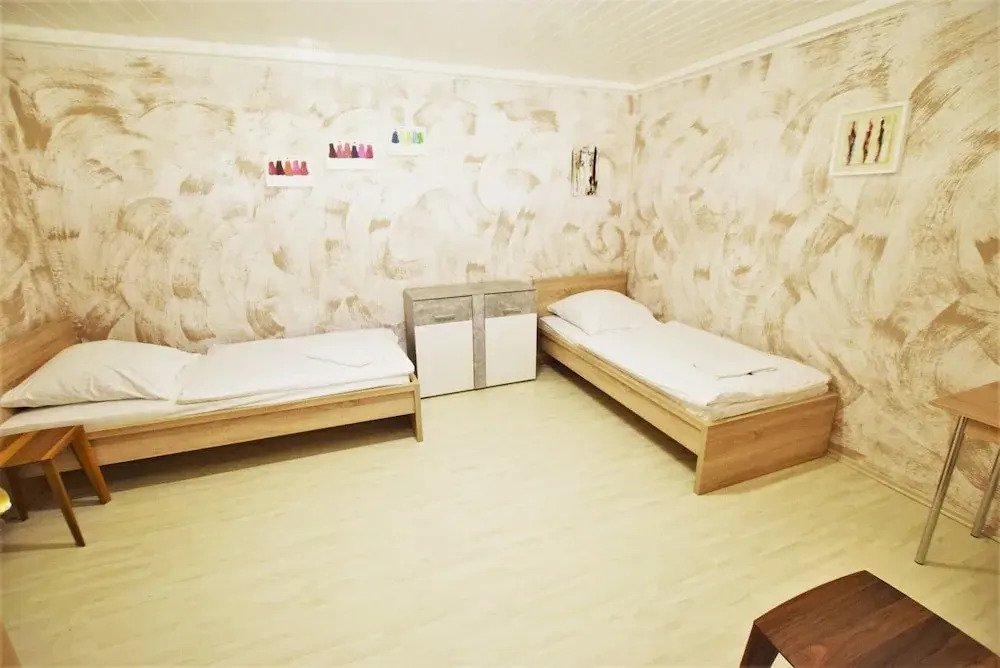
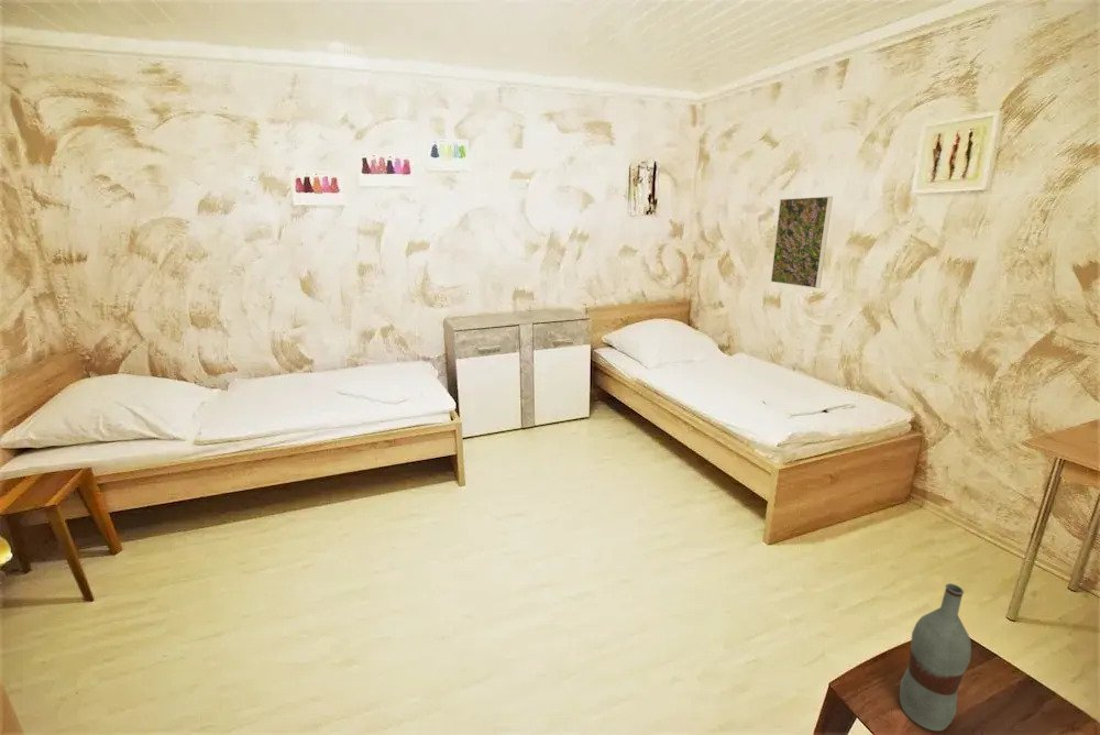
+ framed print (799, 242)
+ bottle (938, 652)
